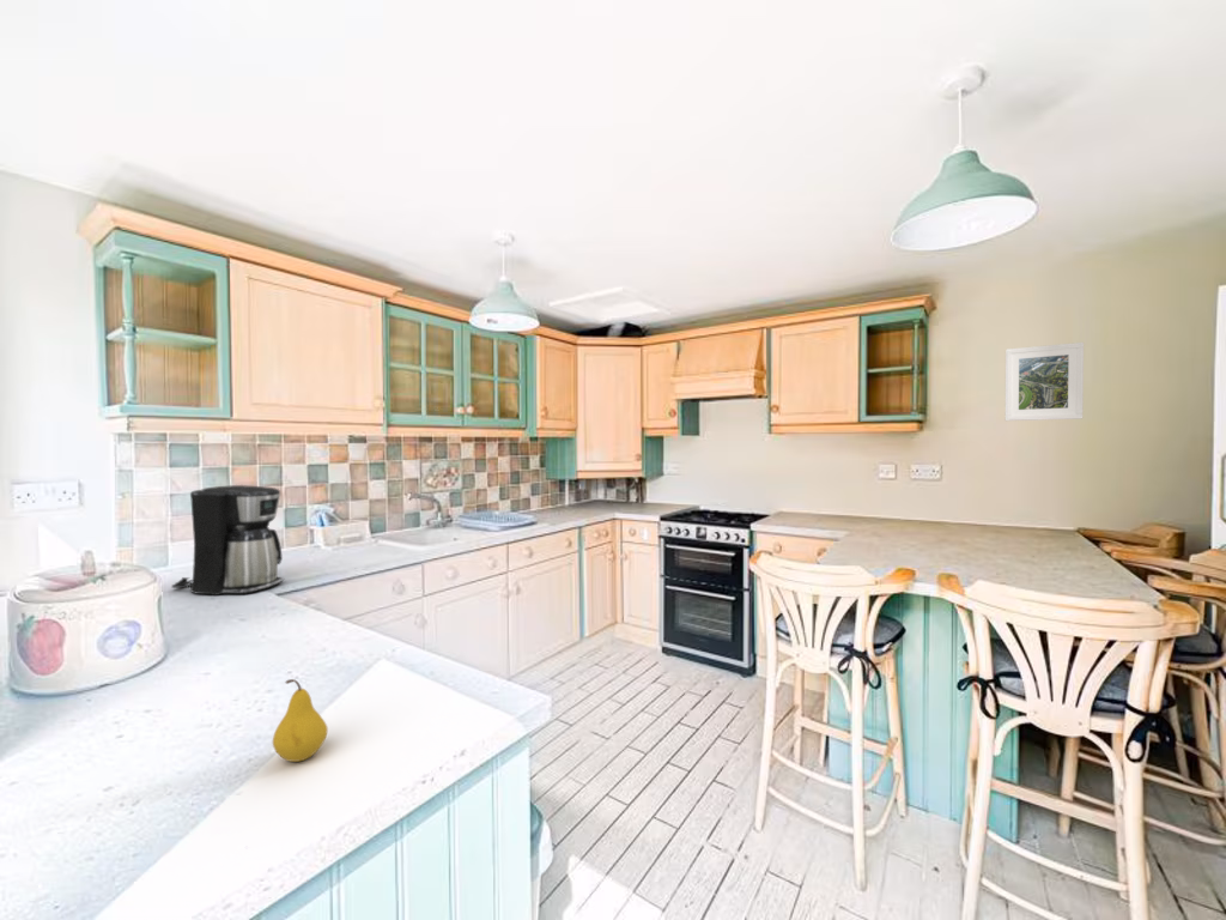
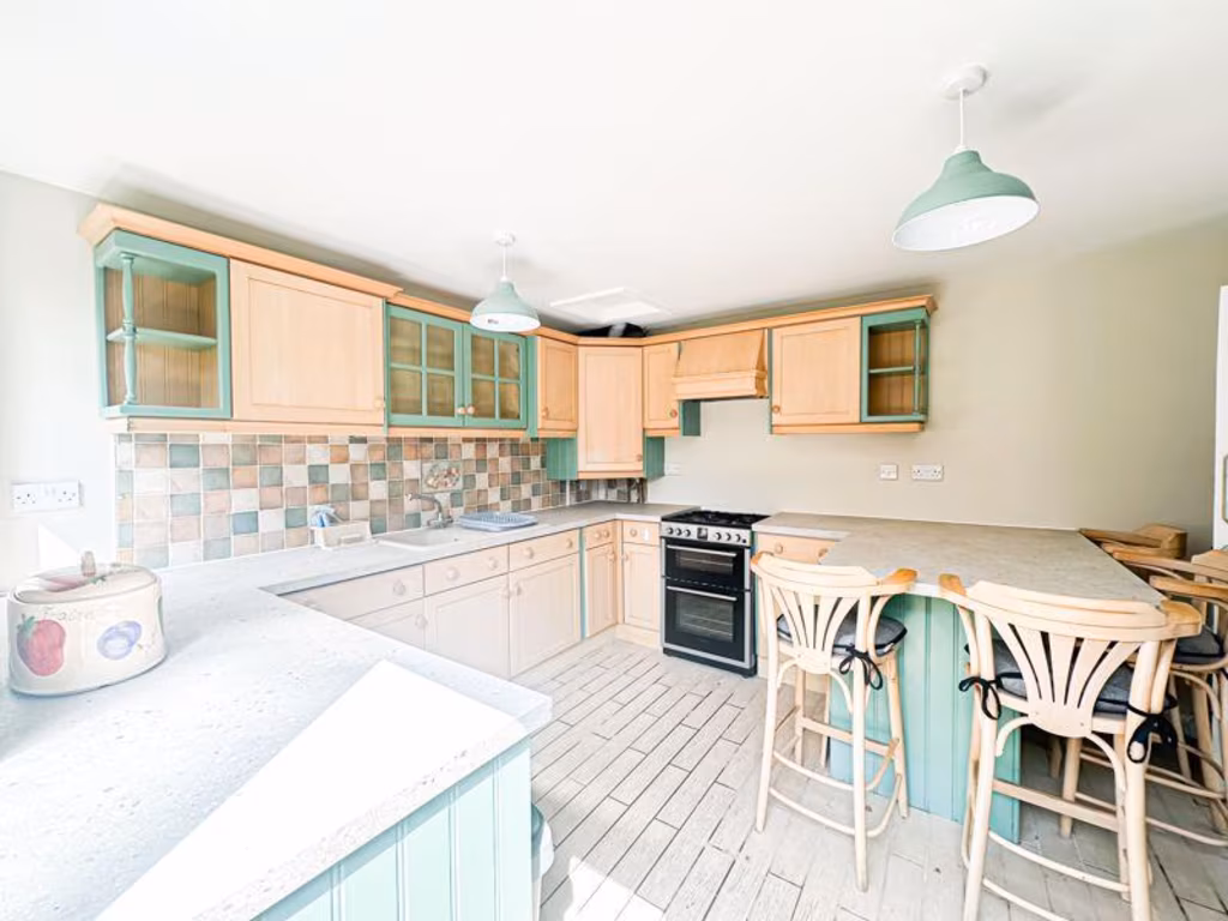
- fruit (299, 714)
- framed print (1043, 382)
- coffee maker (235, 535)
